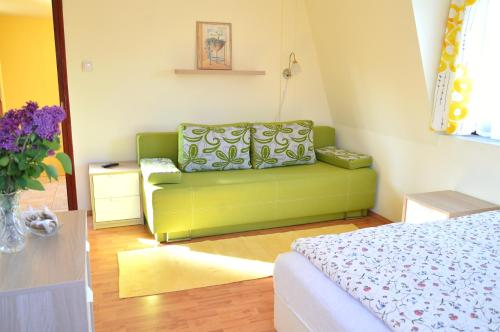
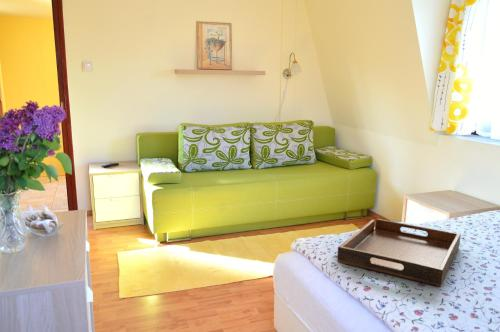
+ serving tray (401, 246)
